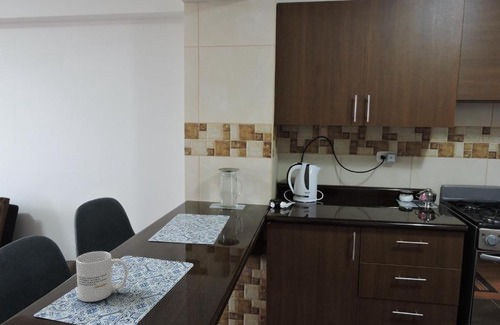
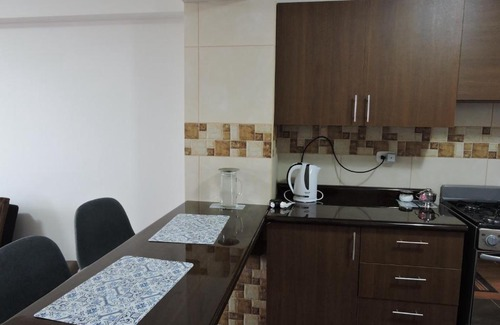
- mug (100, 274)
